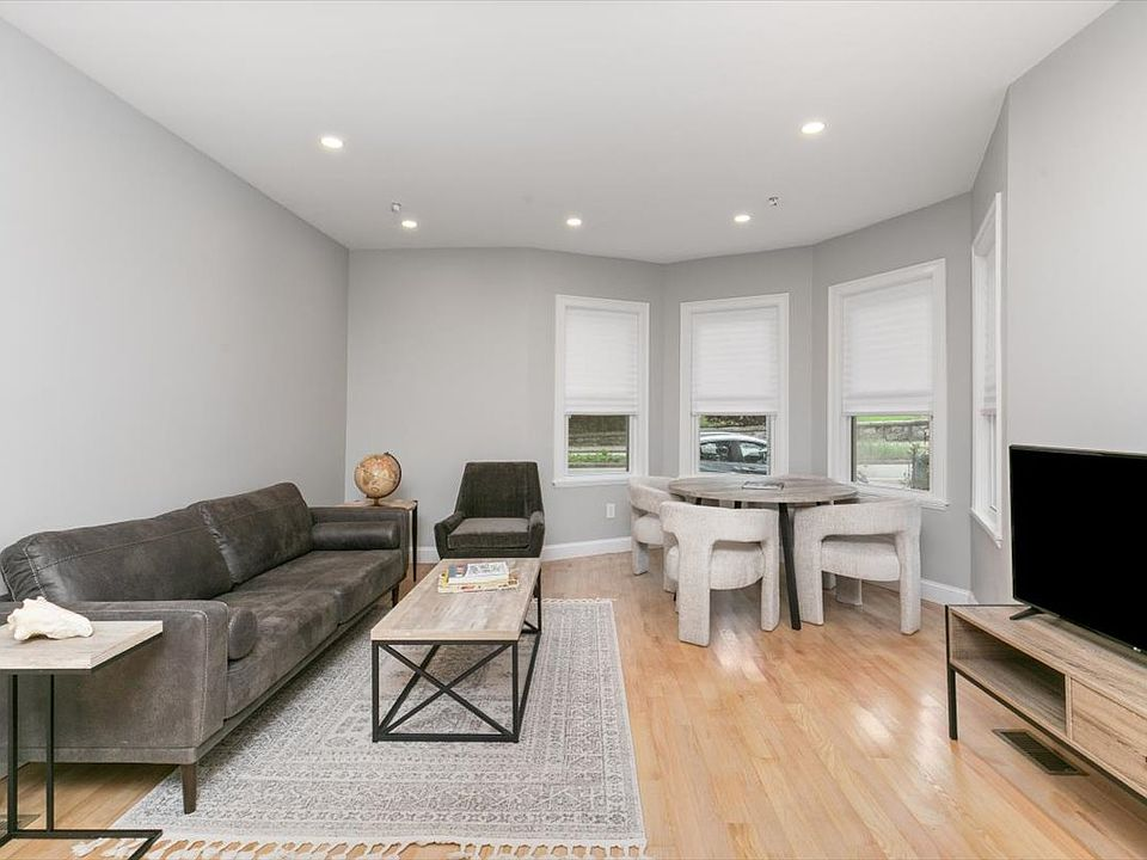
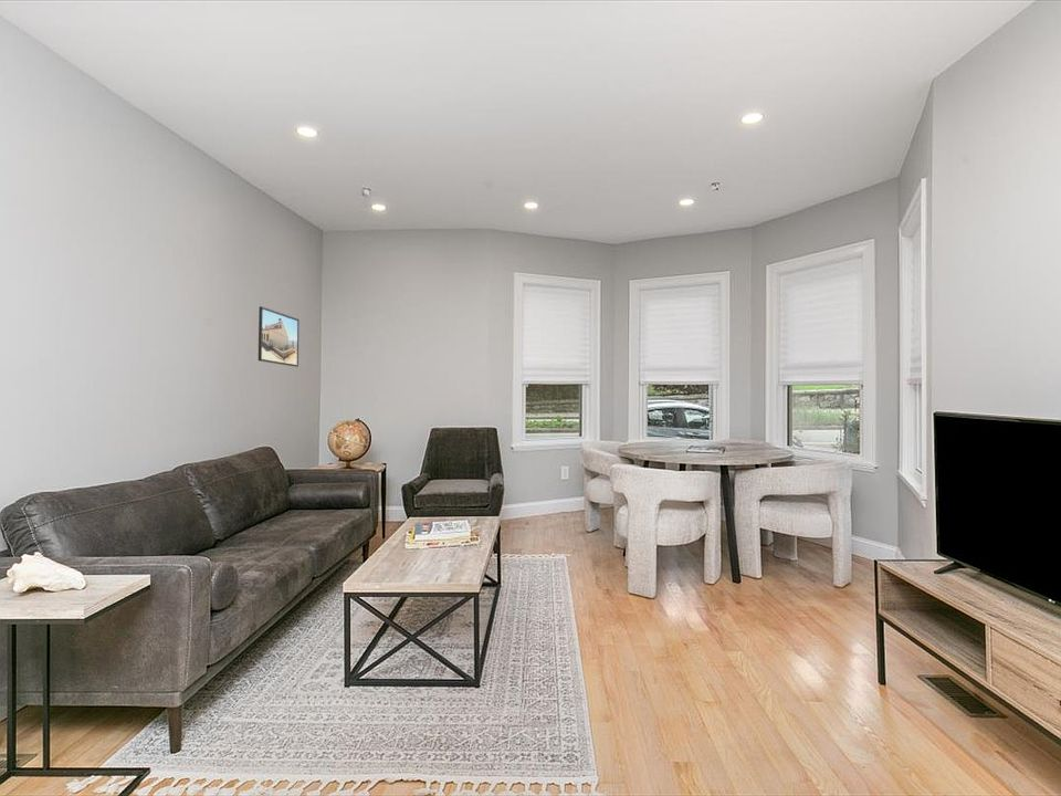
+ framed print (280, 338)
